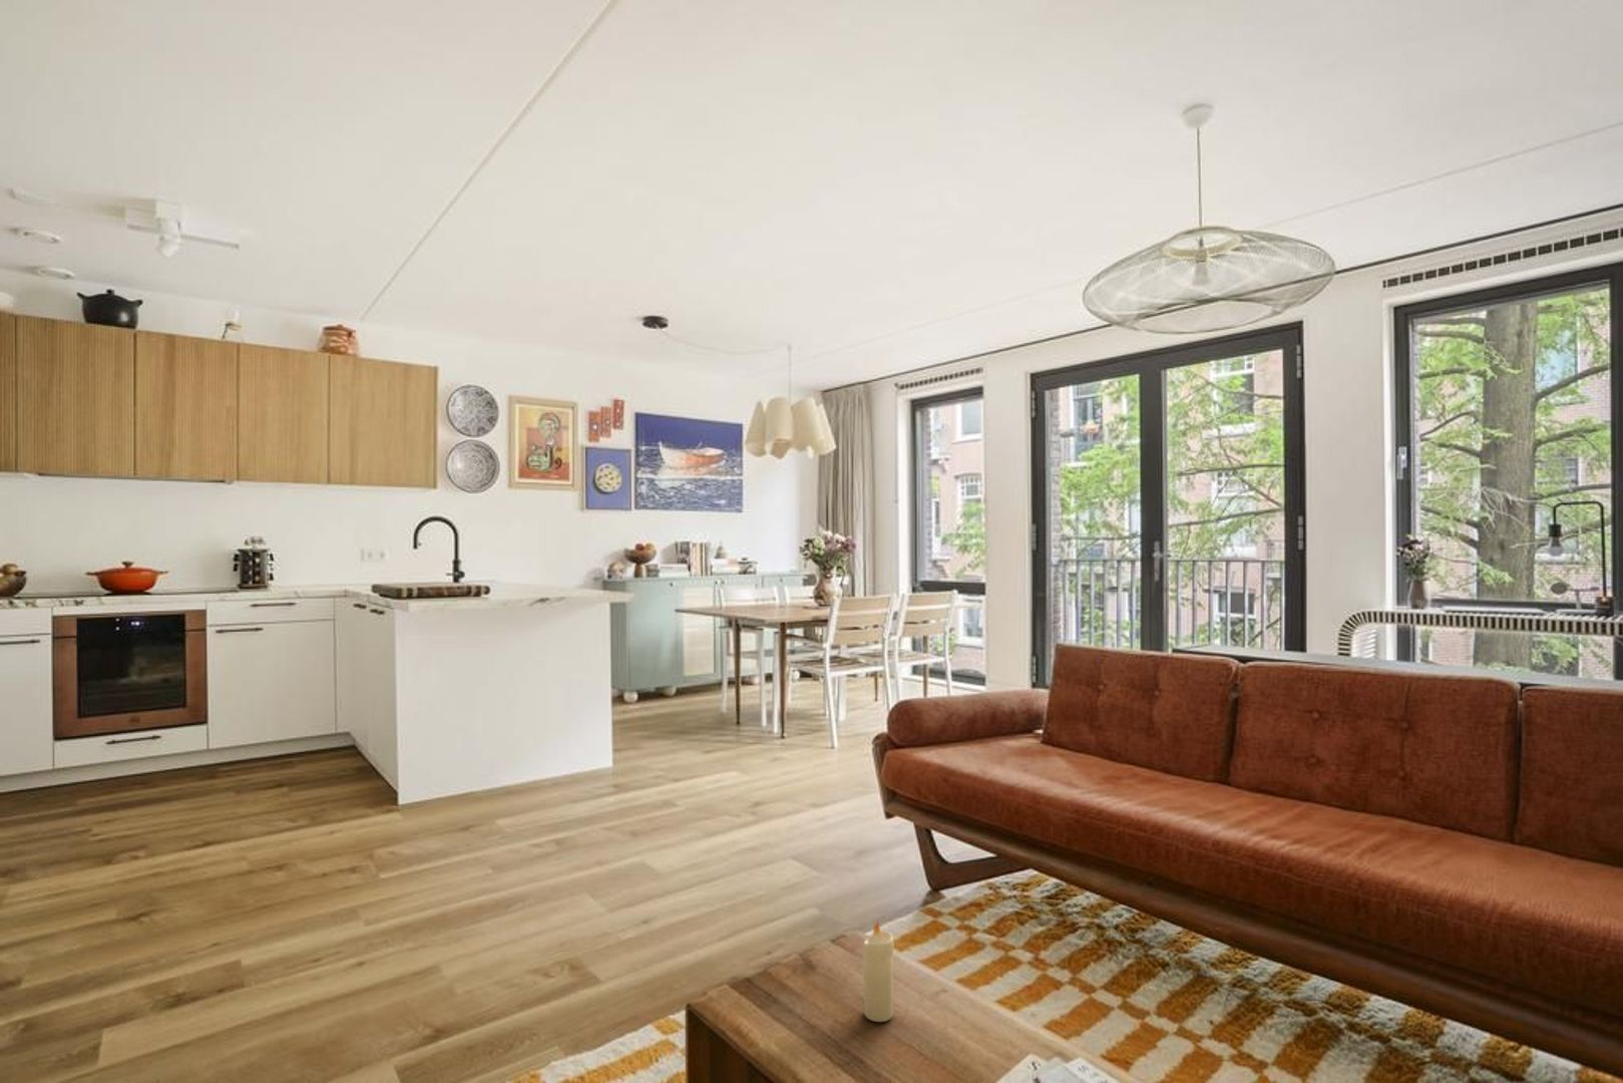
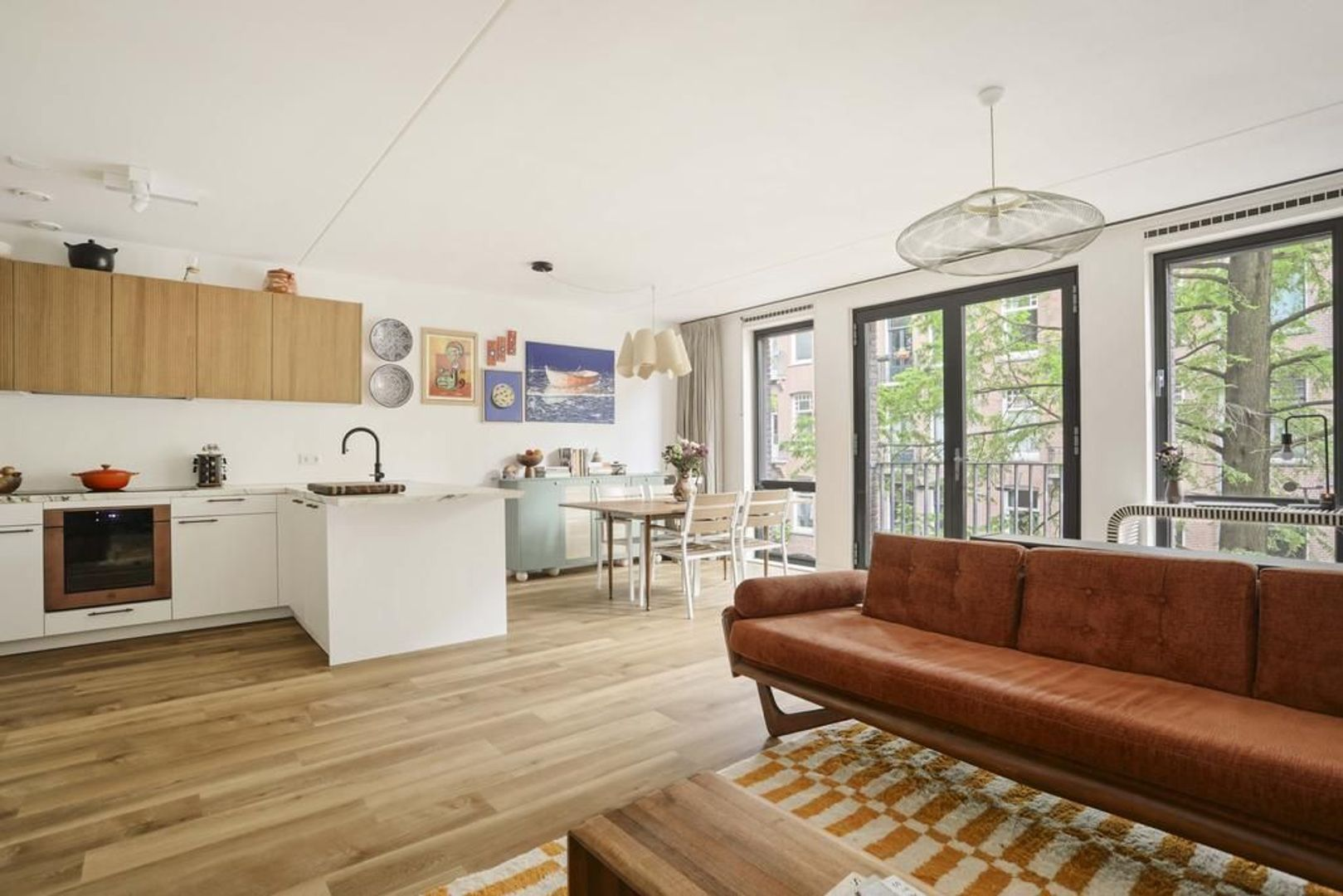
- candle (879, 967)
